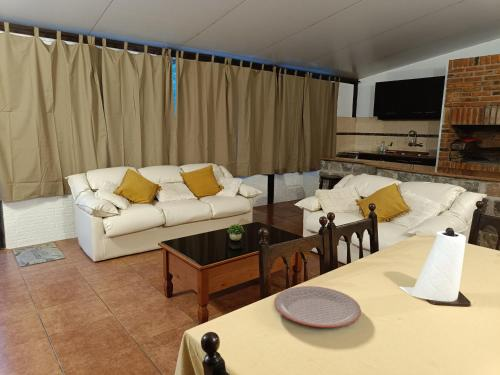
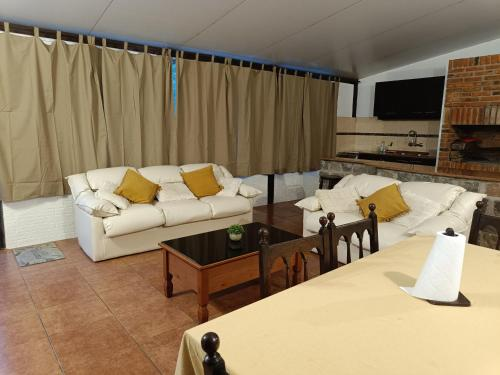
- plate (316, 307)
